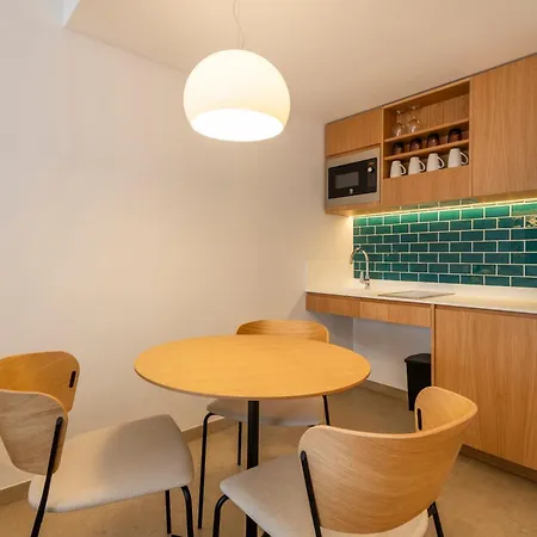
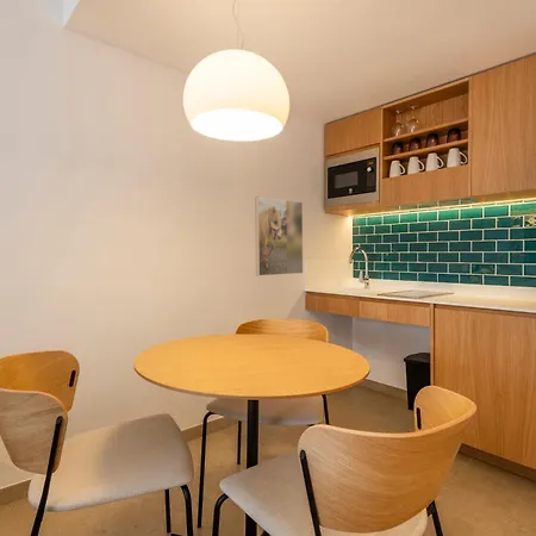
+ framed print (280, 237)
